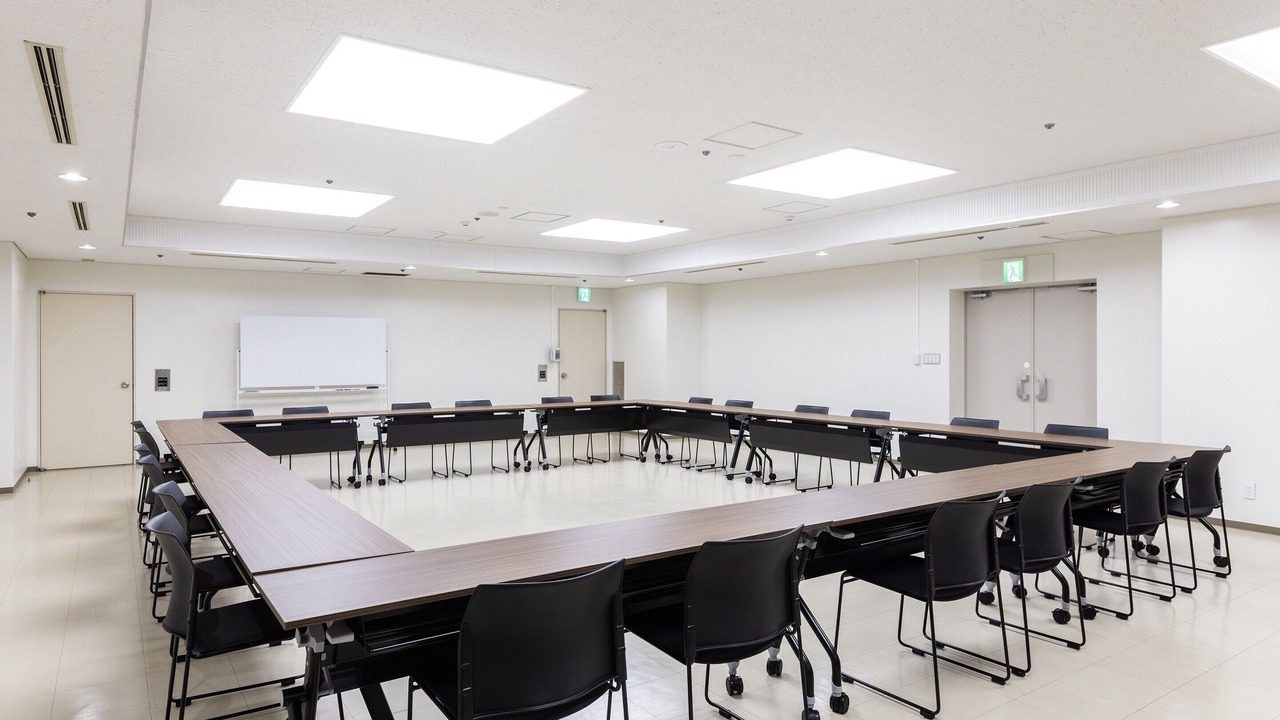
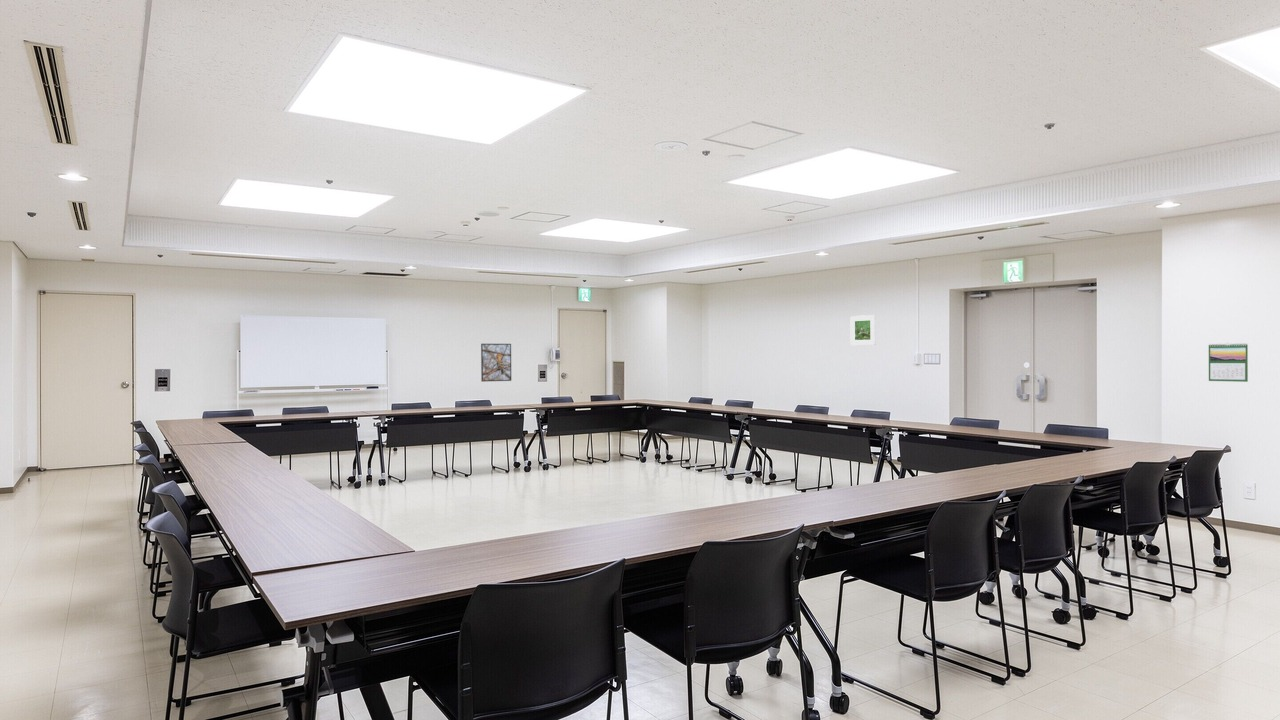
+ calendar (1227, 362)
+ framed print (862, 330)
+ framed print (496, 362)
